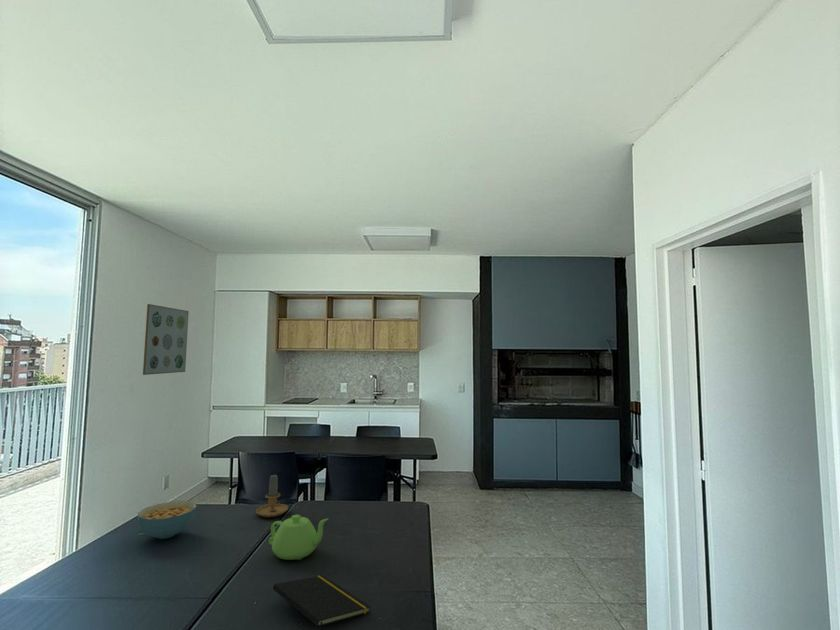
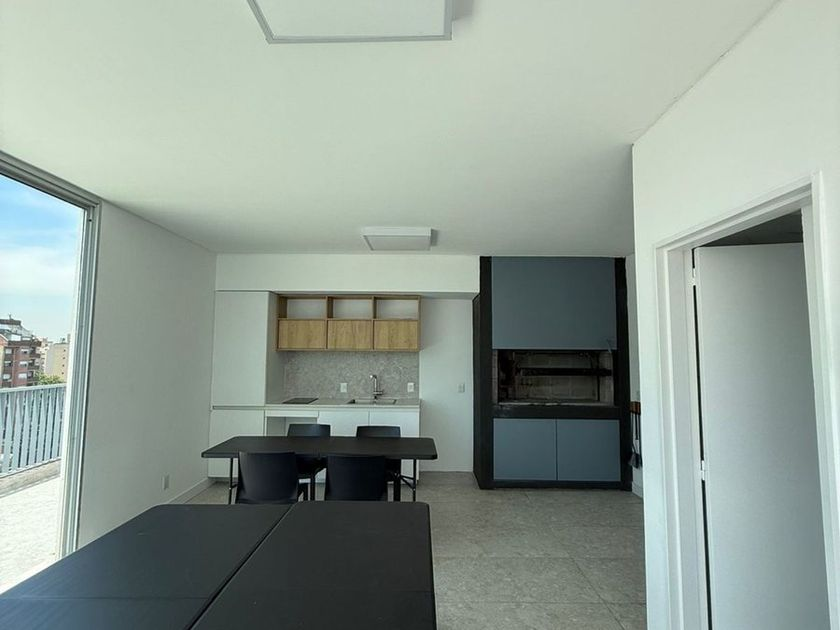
- teapot (298, 534)
- wall art (167, 340)
- notepad (320, 598)
- cereal bowl (167, 522)
- candle (272, 494)
